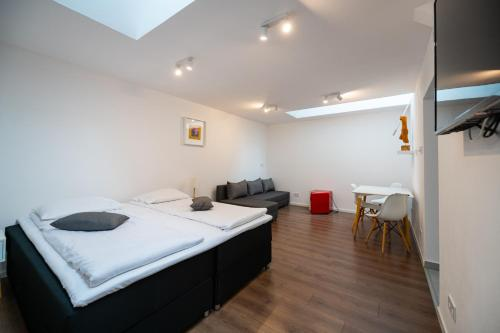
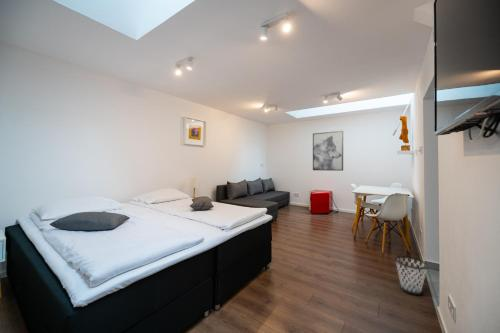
+ wastebasket (410, 275)
+ wall art (327, 151)
